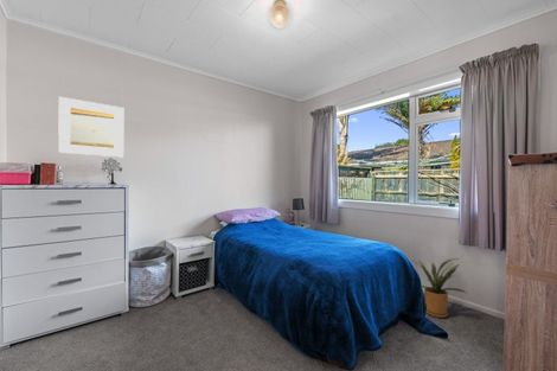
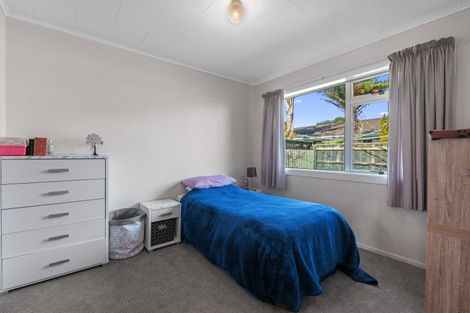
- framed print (92, 128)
- house plant (435, 283)
